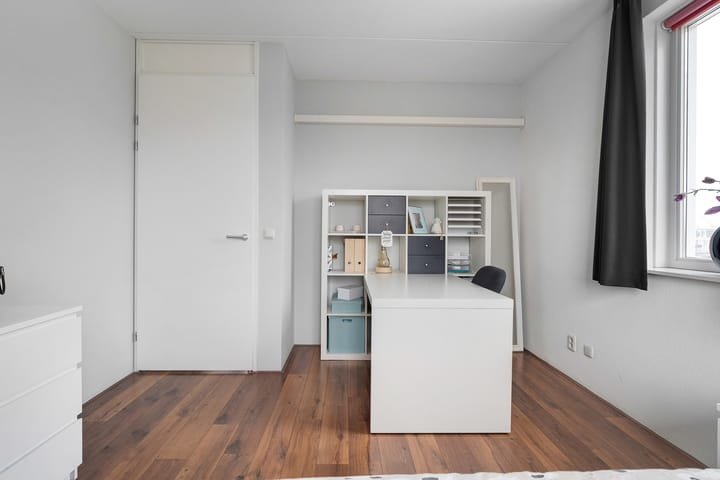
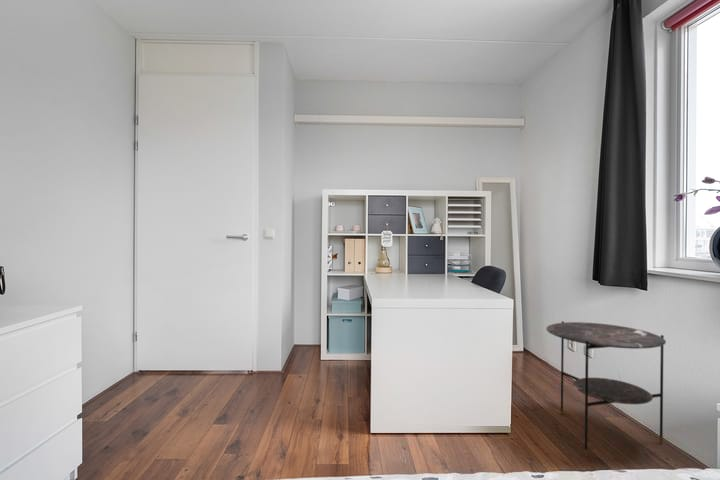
+ side table (600, 383)
